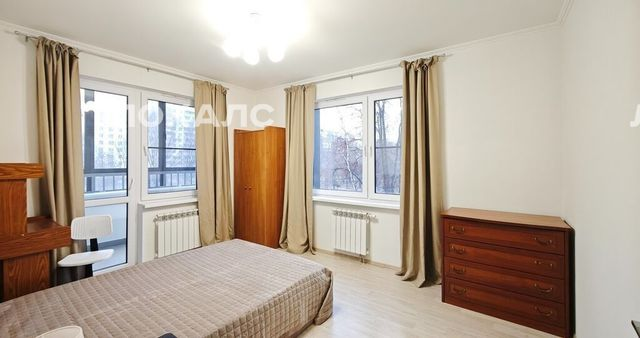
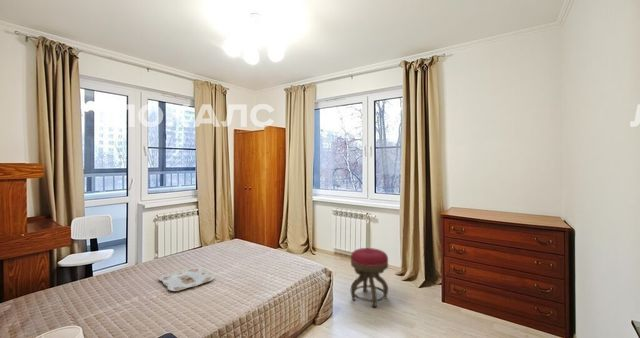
+ serving tray (186, 278)
+ stool (369, 275)
